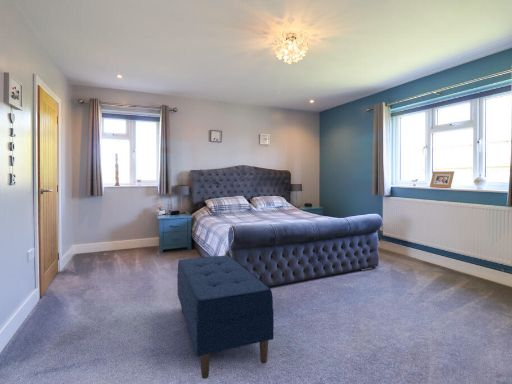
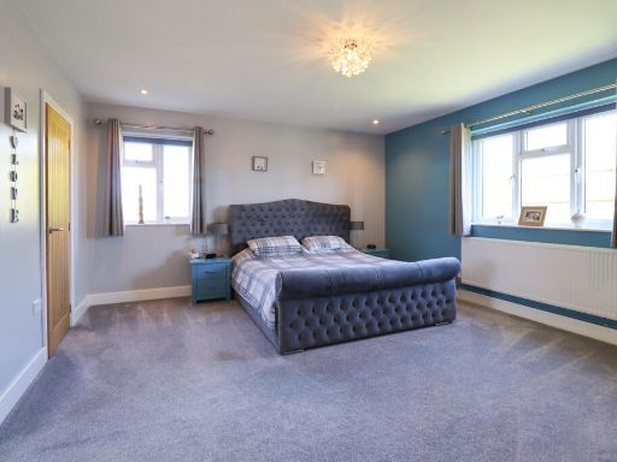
- bench (217, 302)
